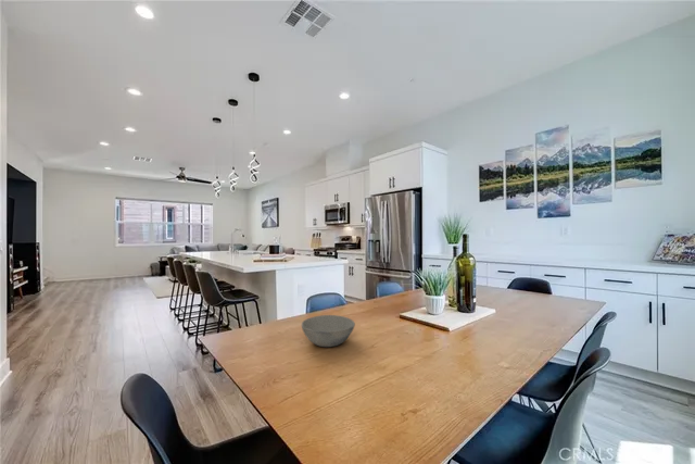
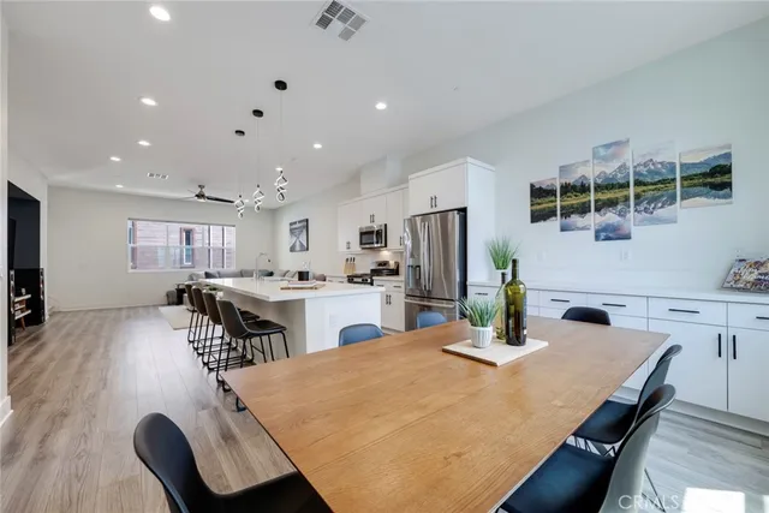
- bowl (328, 333)
